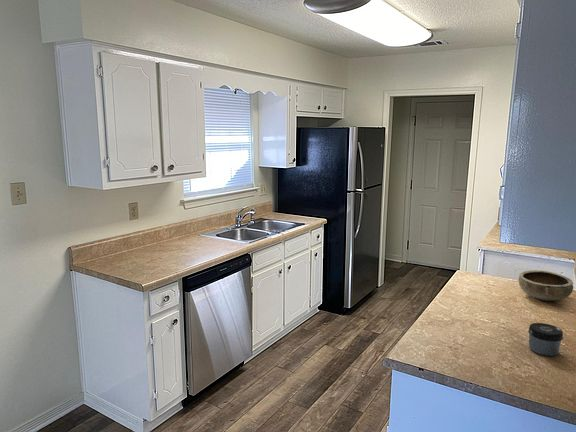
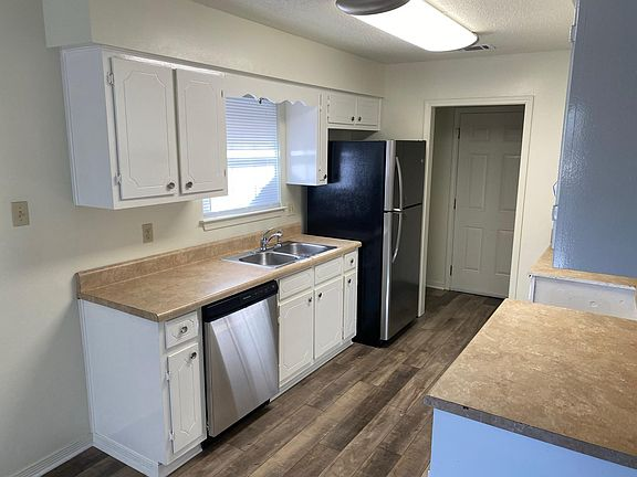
- bowl (543, 287)
- jar (544, 339)
